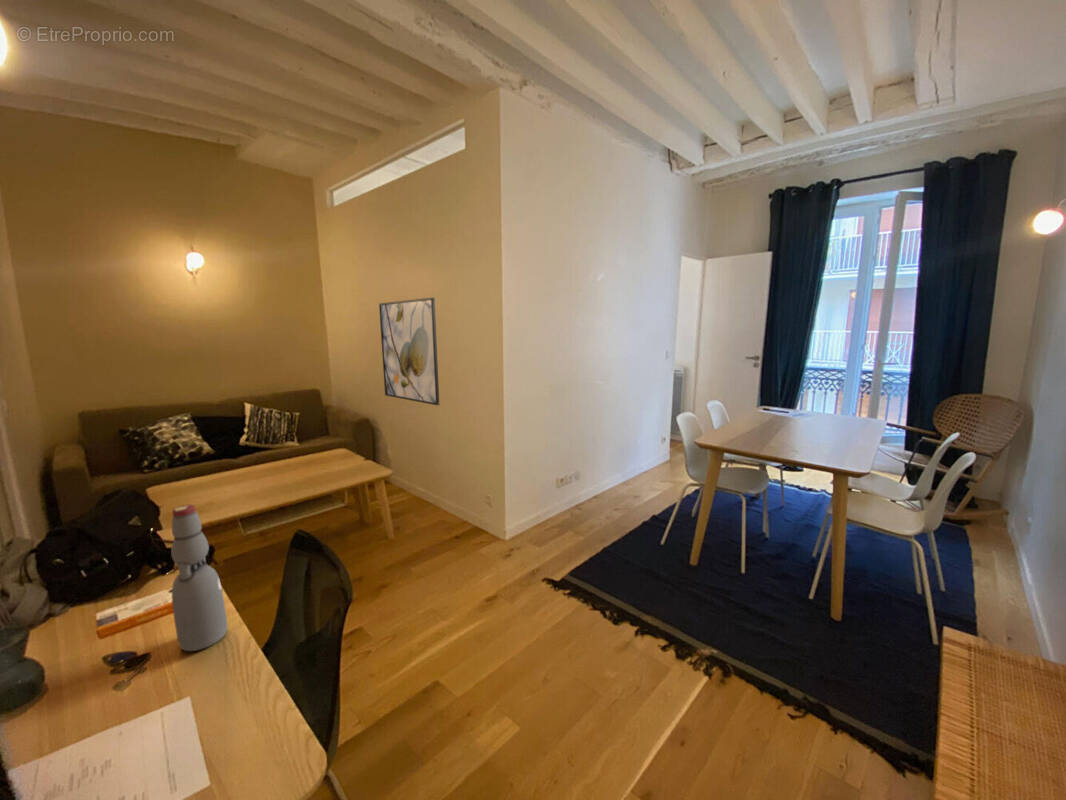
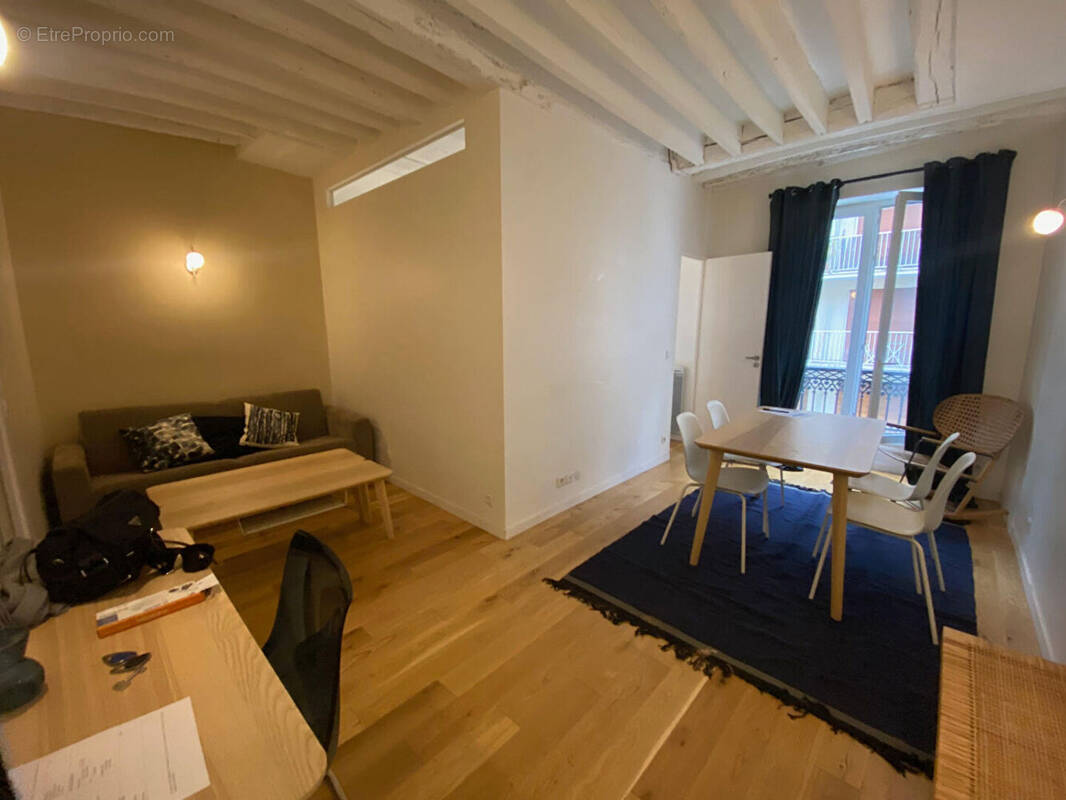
- bottle (194, 574)
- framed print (407, 351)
